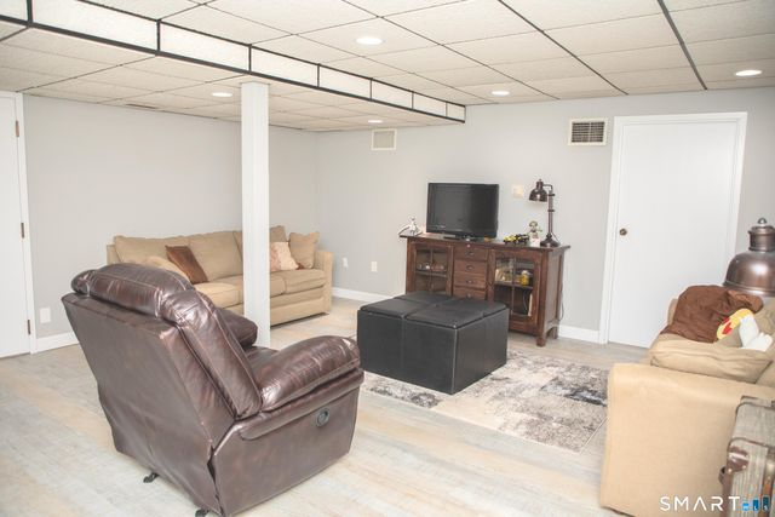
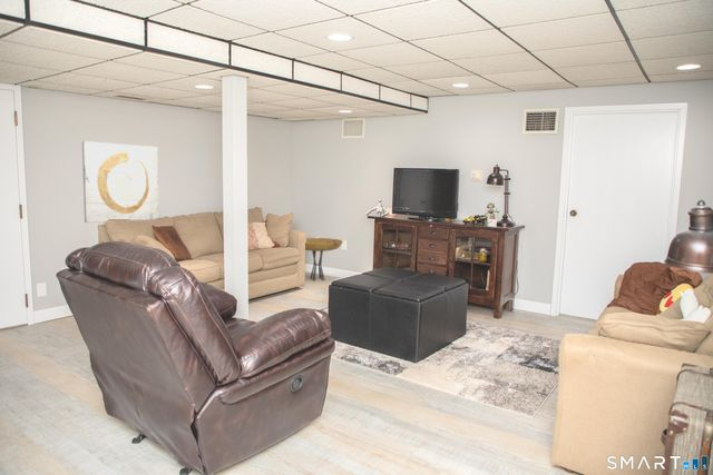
+ side table (319, 260)
+ wall art (123, 182)
